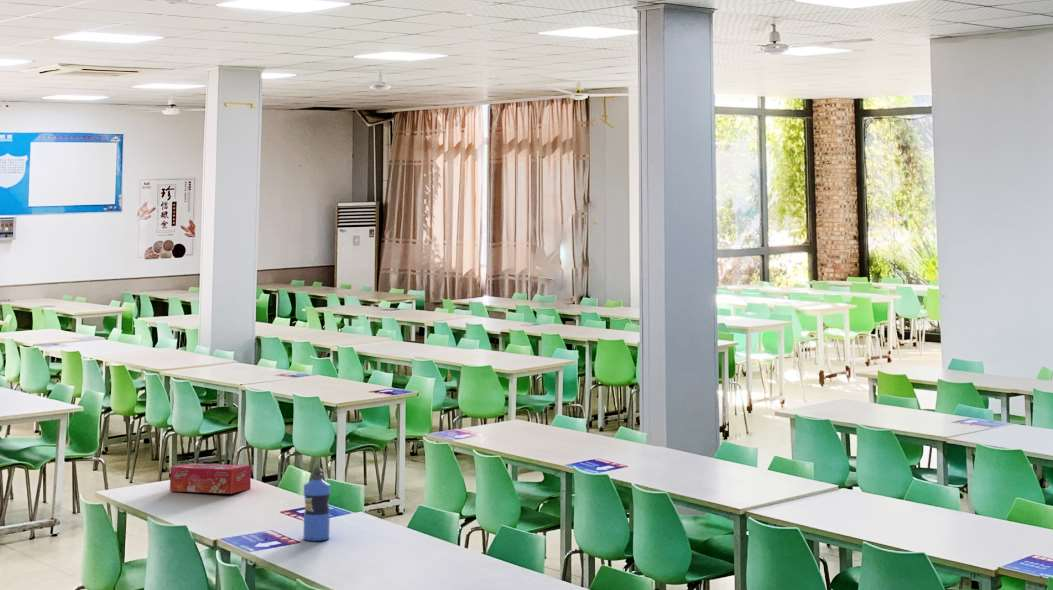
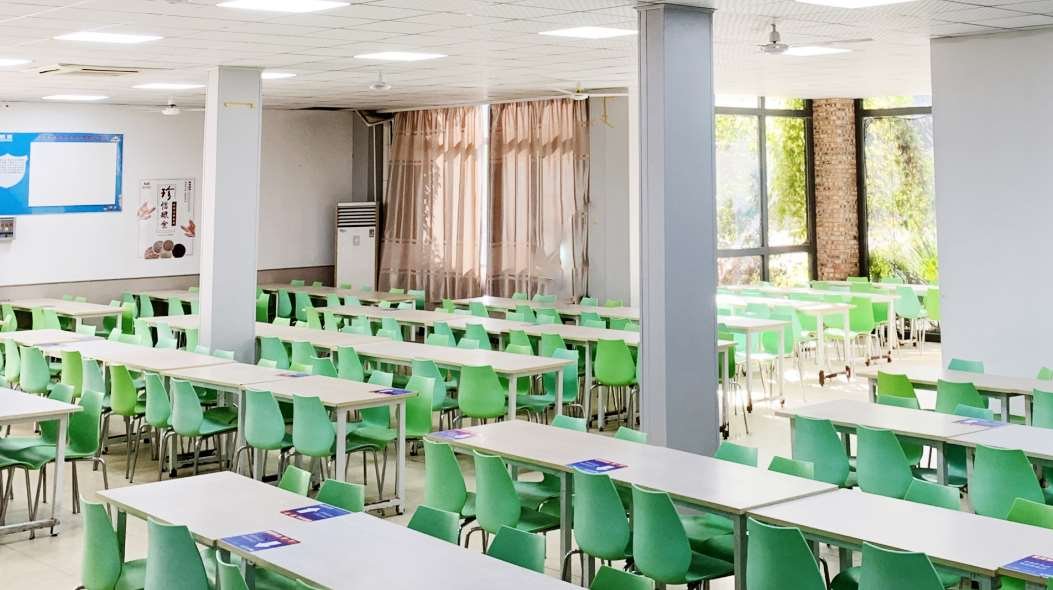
- water bottle (316, 503)
- tissue box (210, 478)
